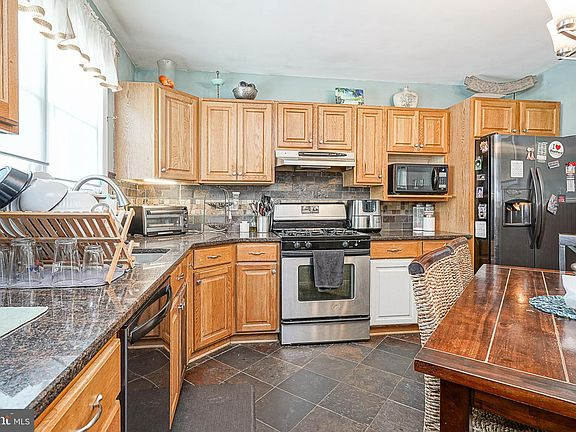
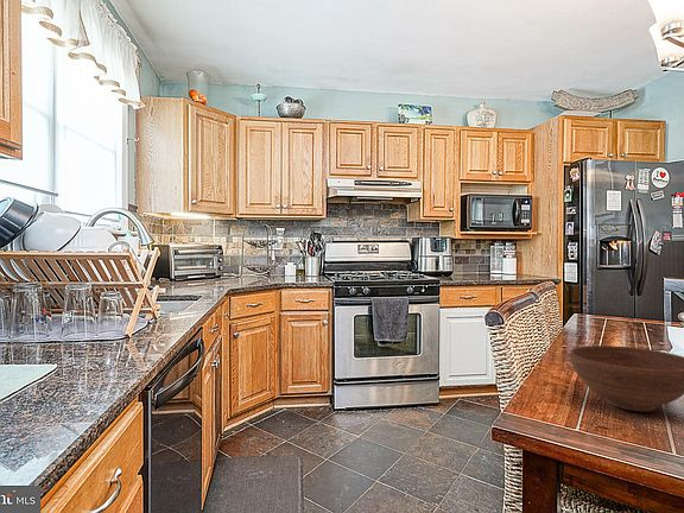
+ bowl (629, 380)
